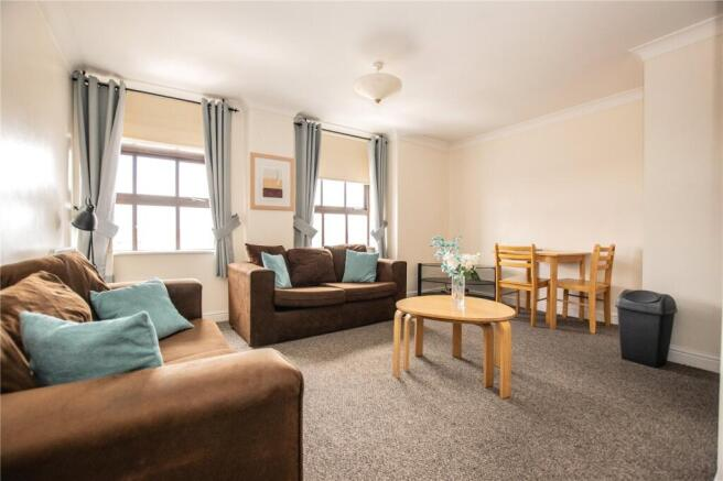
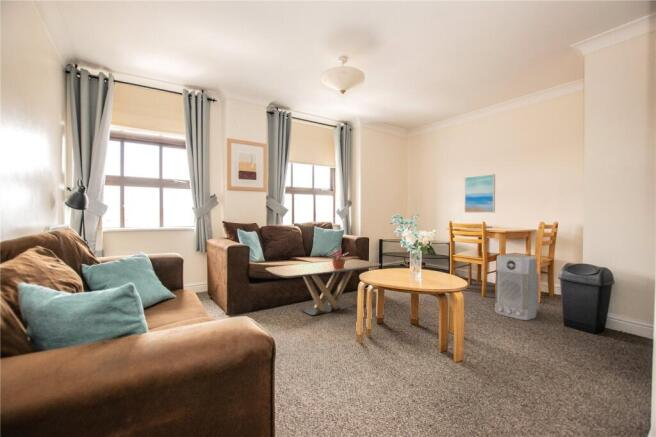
+ wall art (479, 194)
+ coffee table (325, 287)
+ air purifier (517, 284)
+ potted plant (338, 257)
